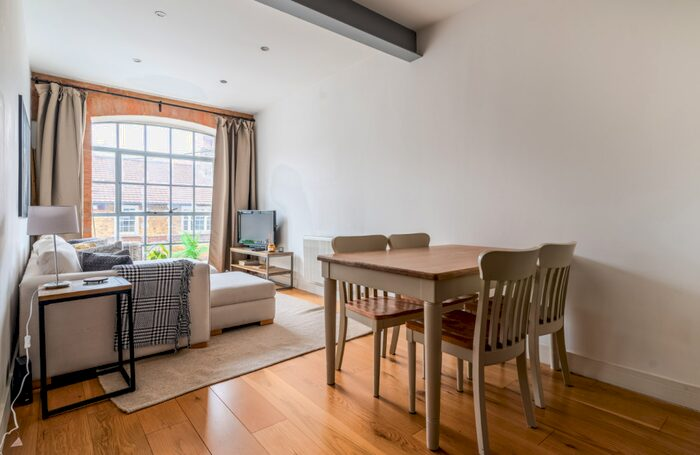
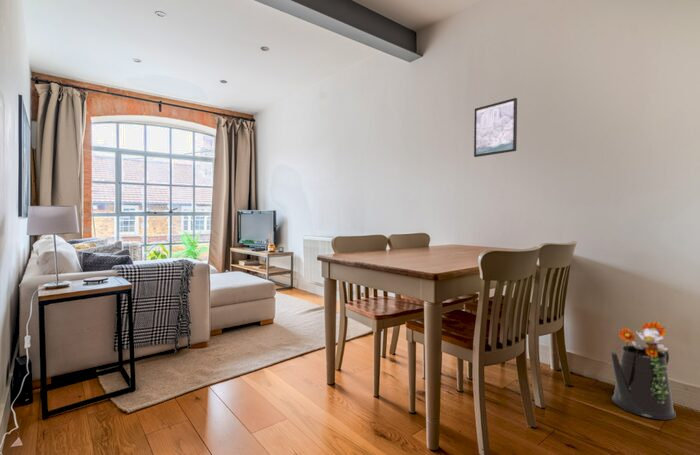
+ watering can (642, 365)
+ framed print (494, 128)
